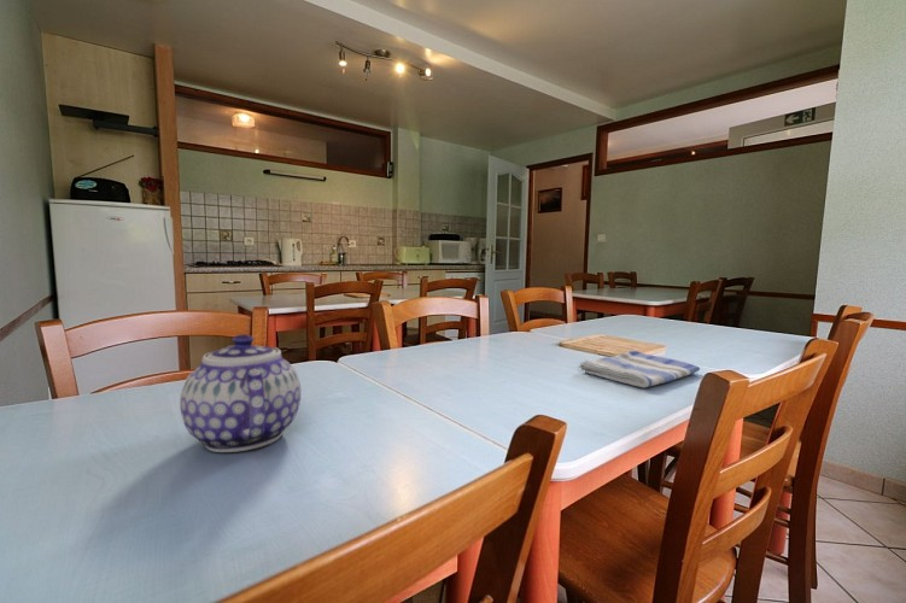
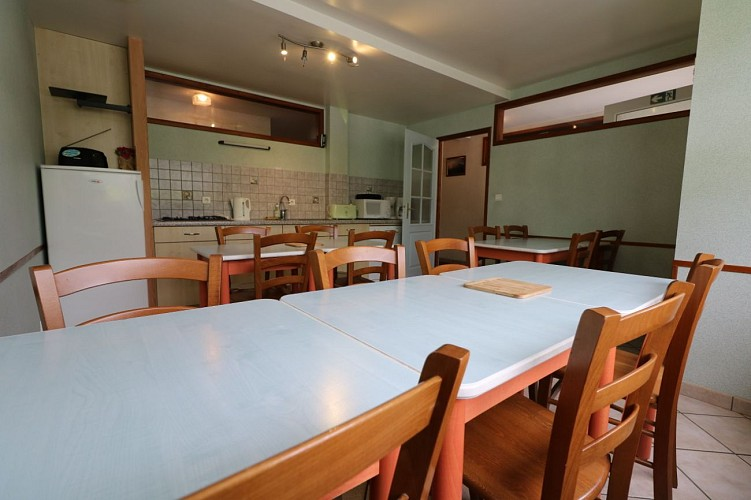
- dish towel (638, 367)
- teapot (242, 386)
